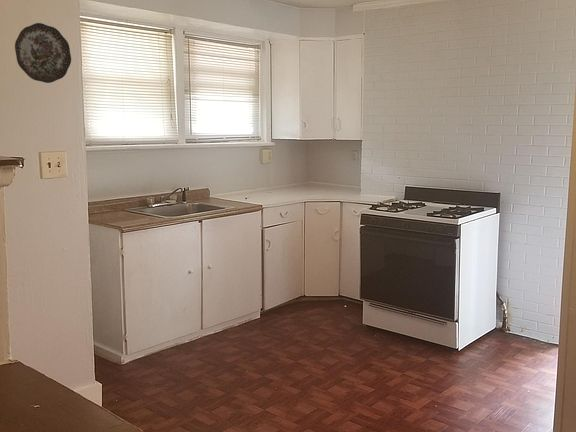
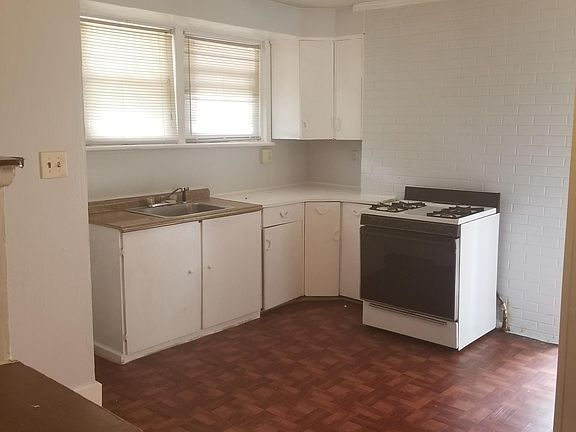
- decorative plate (42, 53)
